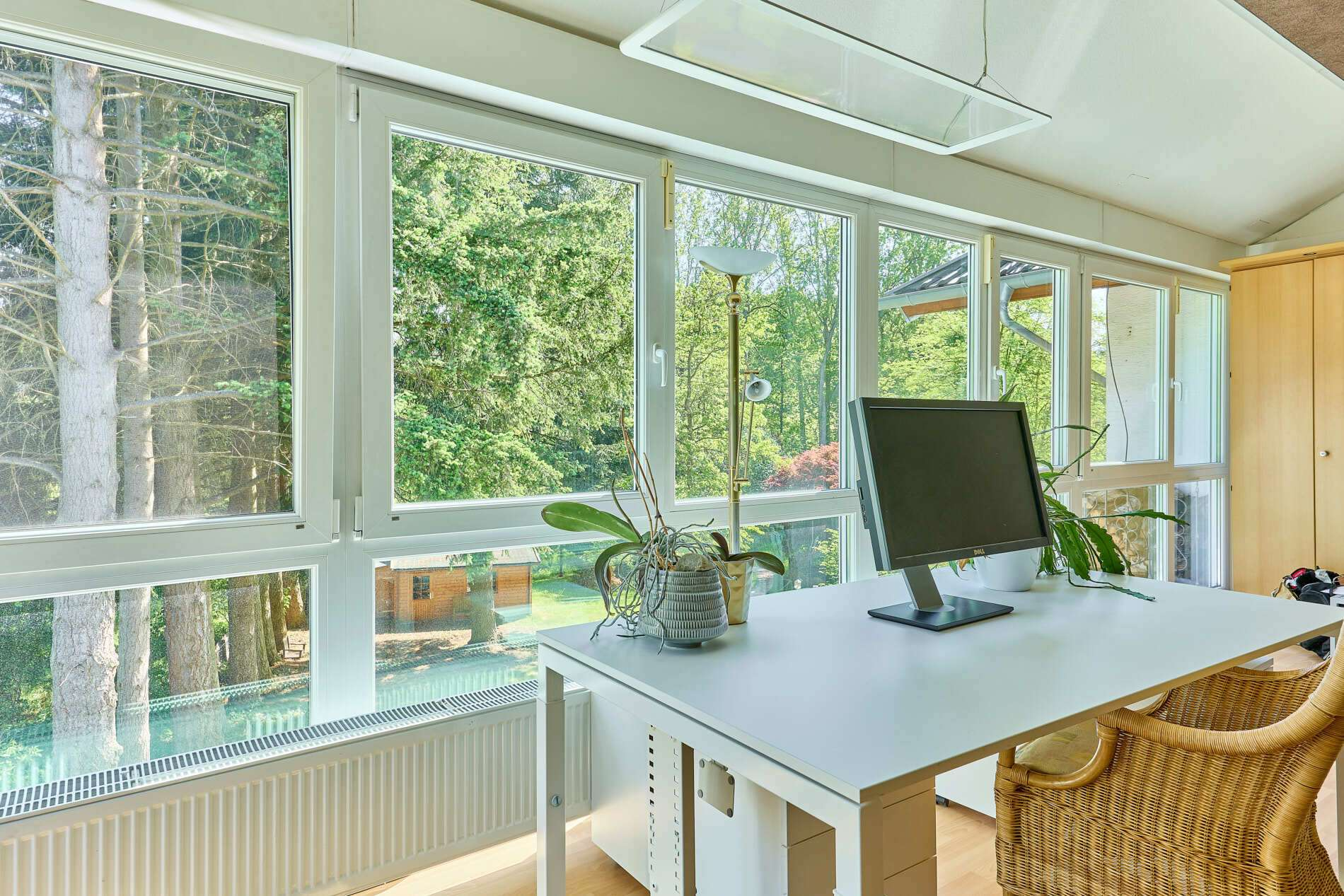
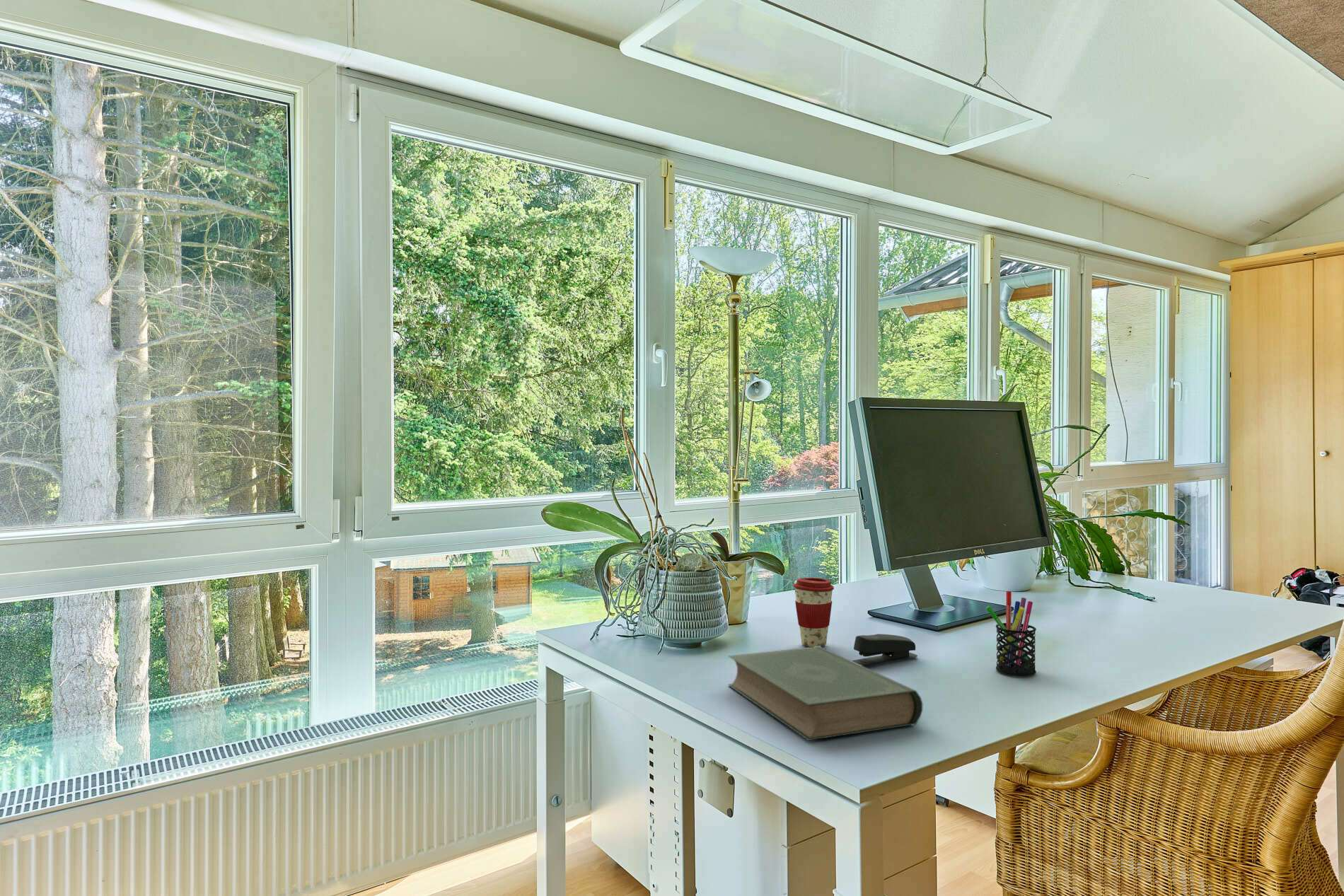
+ coffee cup (813, 612)
+ book (818, 687)
+ stapler (885, 646)
+ pen holder (1010, 632)
